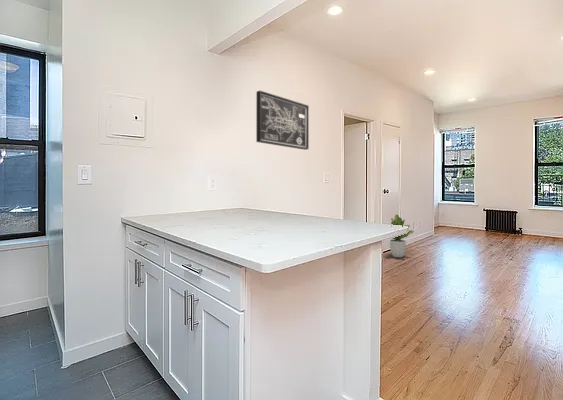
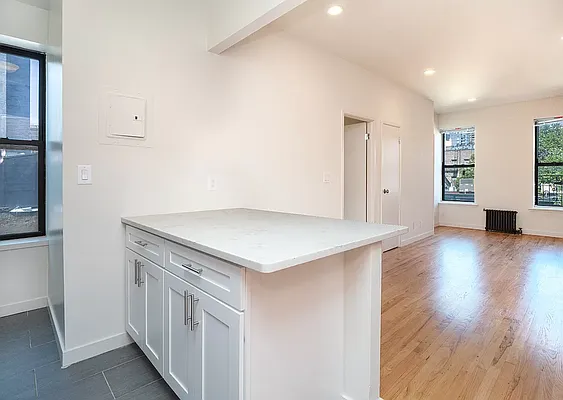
- wall art (284, 122)
- potted plant (398, 236)
